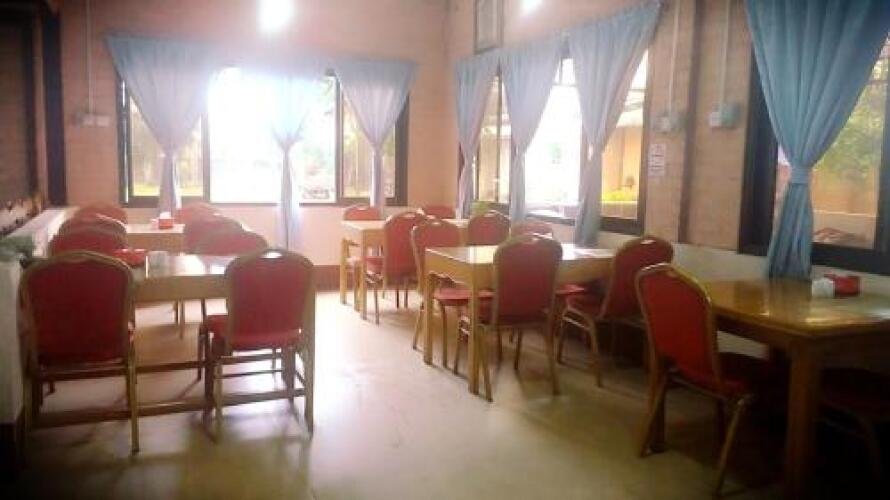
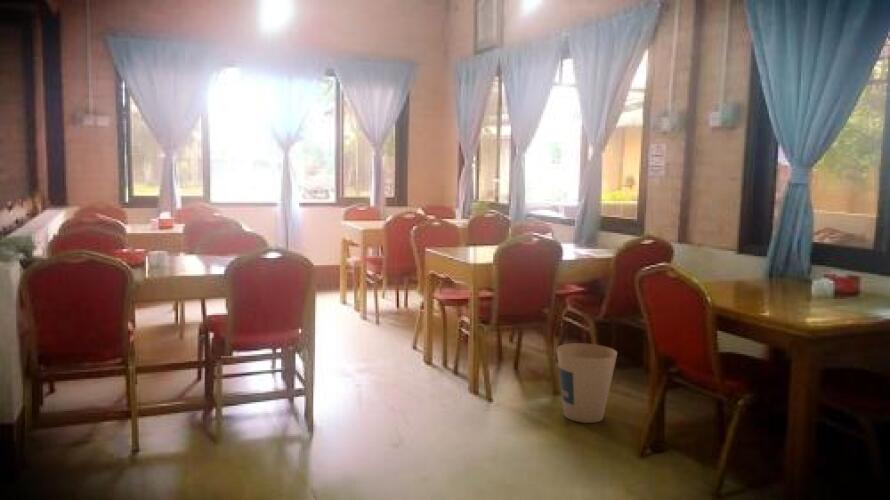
+ trash can (585, 383)
